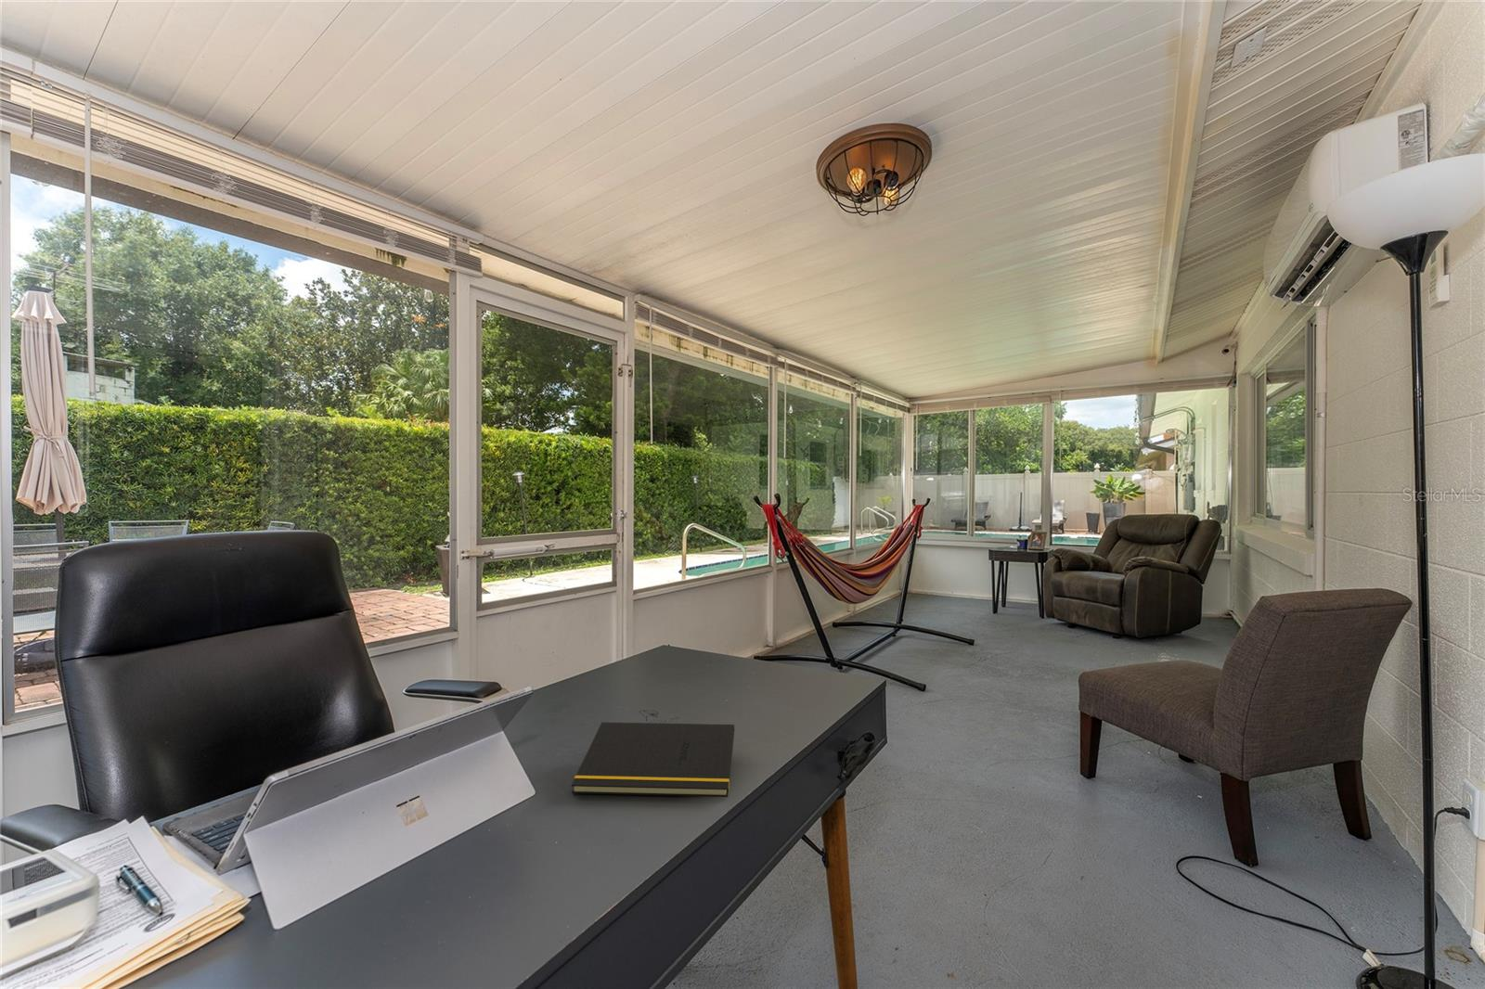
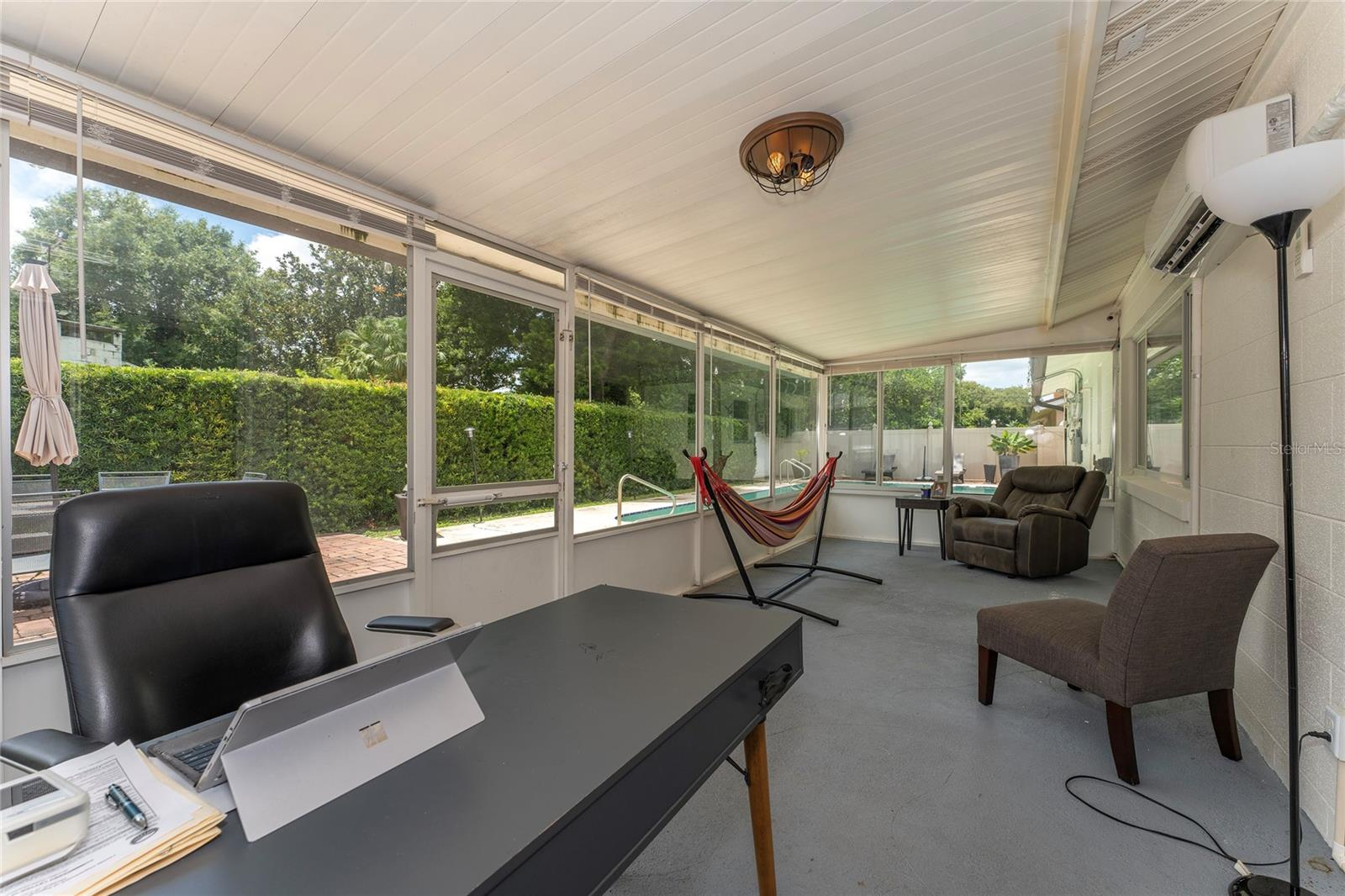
- notepad (659, 756)
